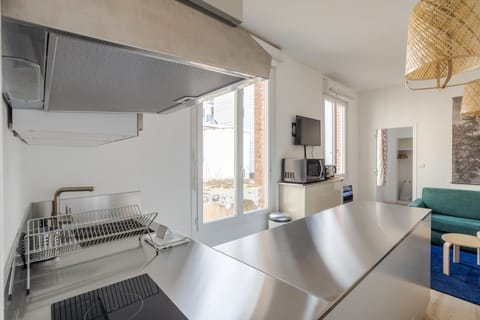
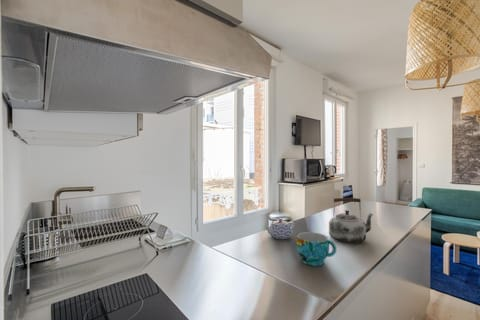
+ teapot (279, 227)
+ kettle (351, 218)
+ cup (314, 249)
